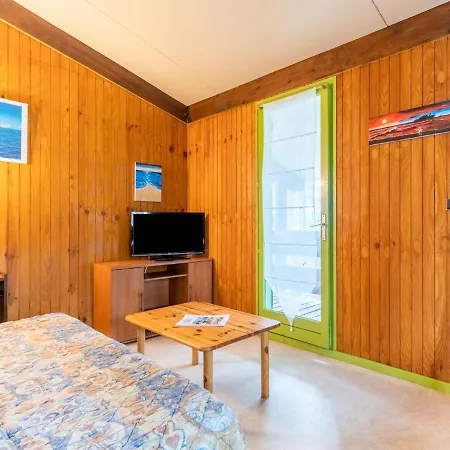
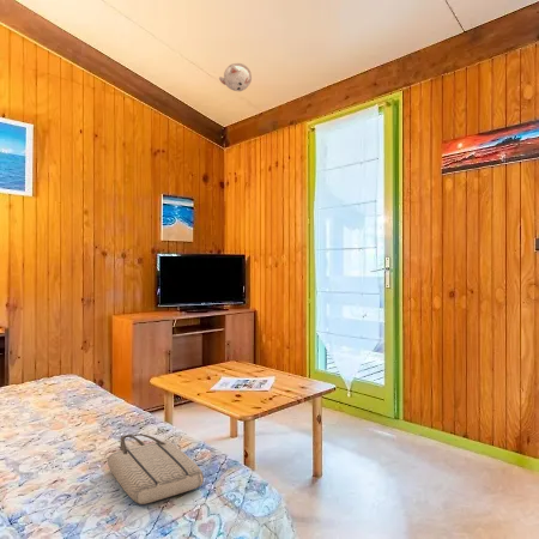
+ tote bag (145, 459)
+ ceiling light (235, 75)
